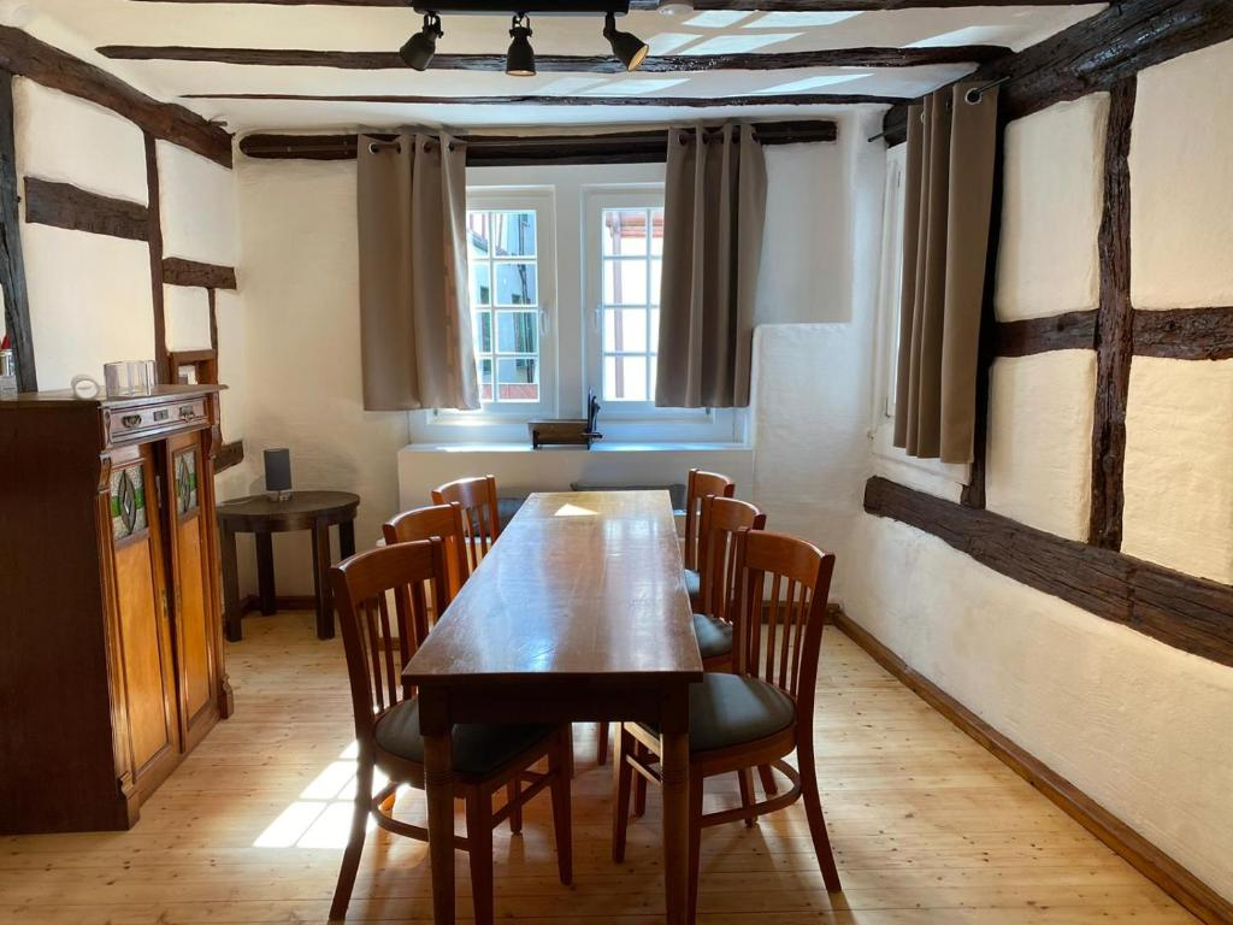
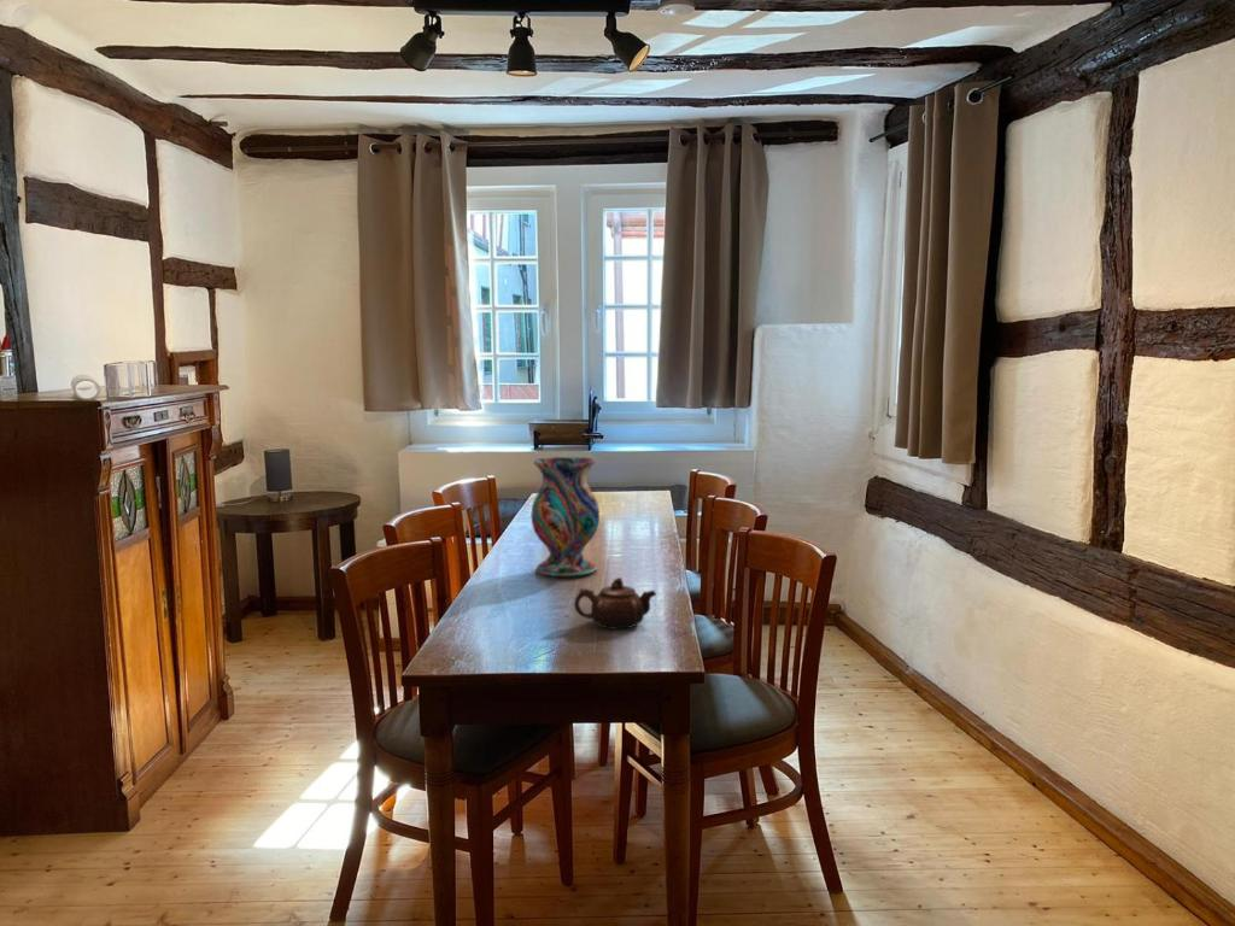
+ vase (564, 515)
+ teapot (615, 600)
